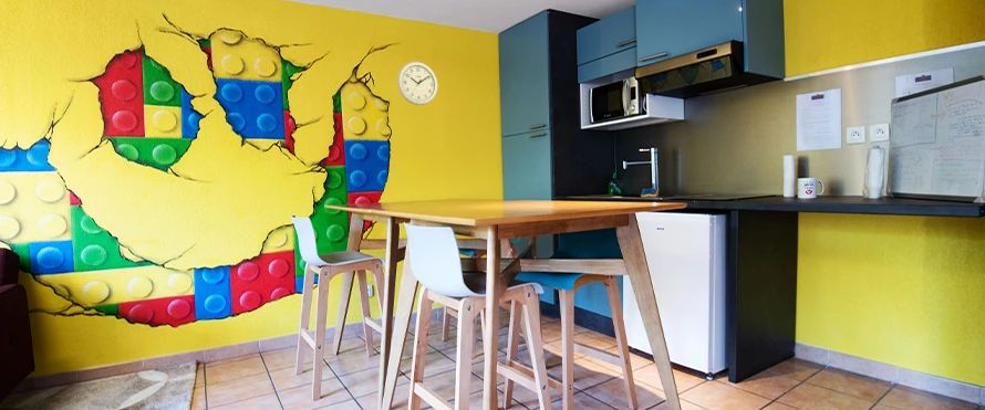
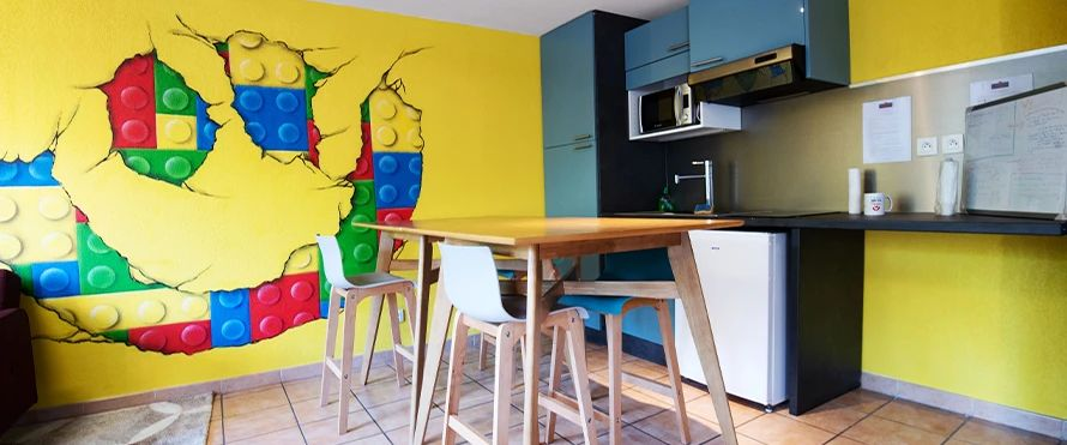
- wall clock (417, 83)
